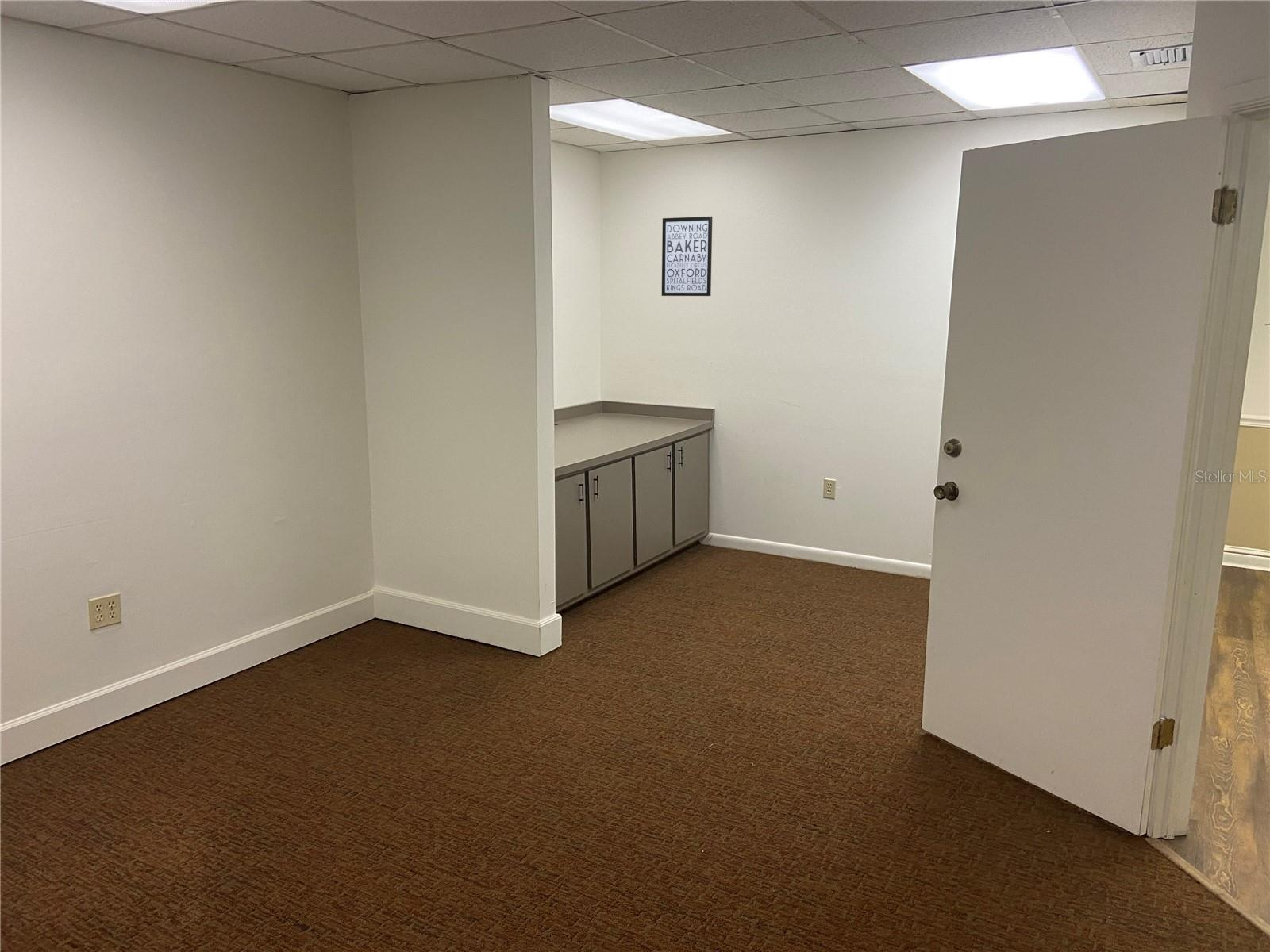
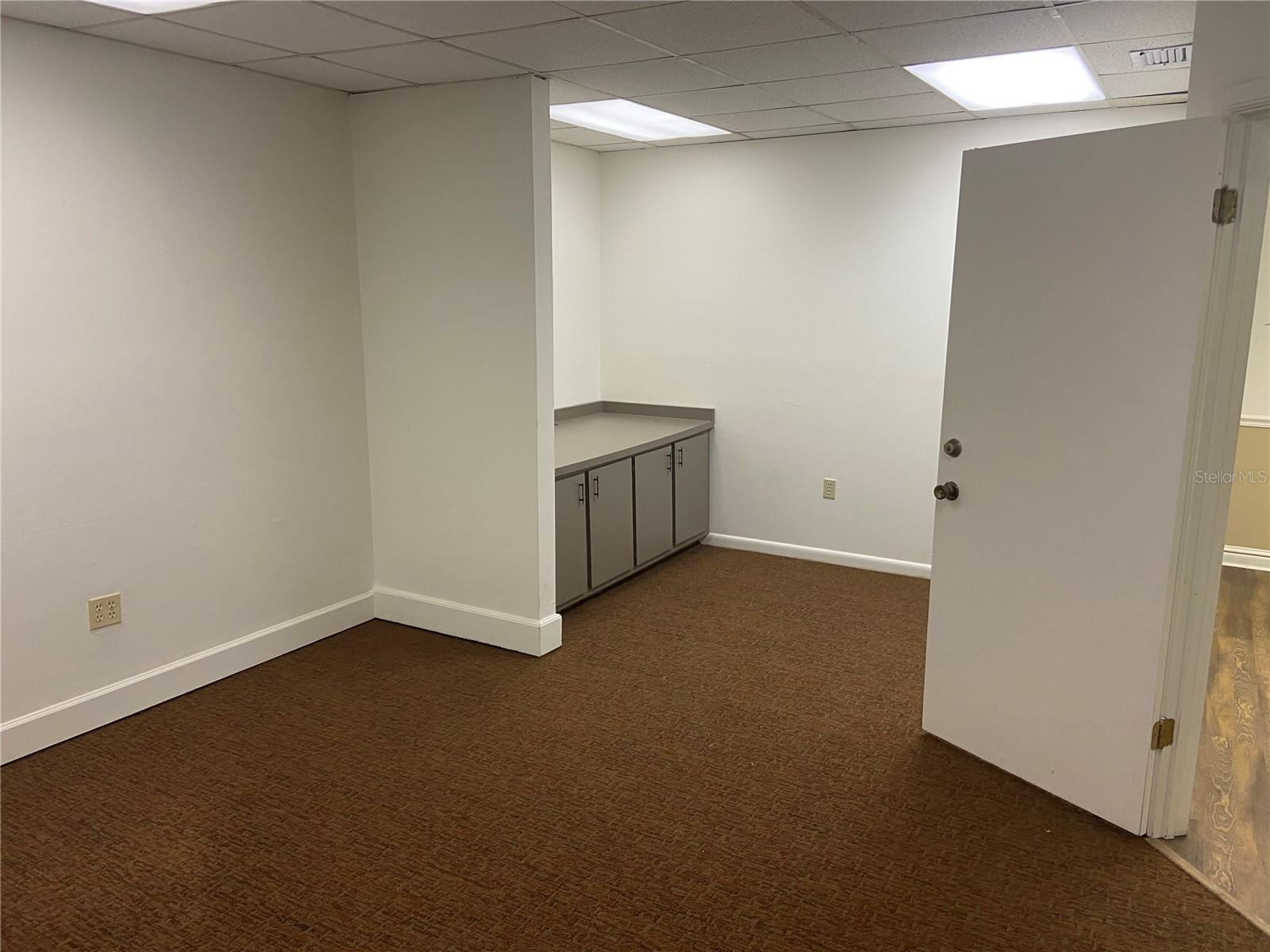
- wall art (686, 256)
